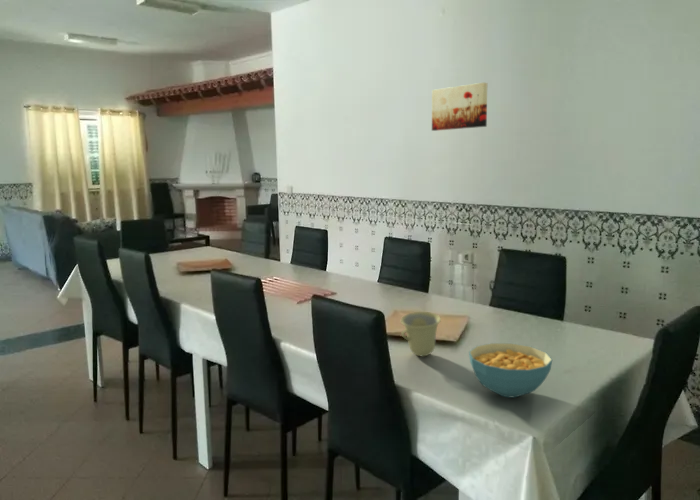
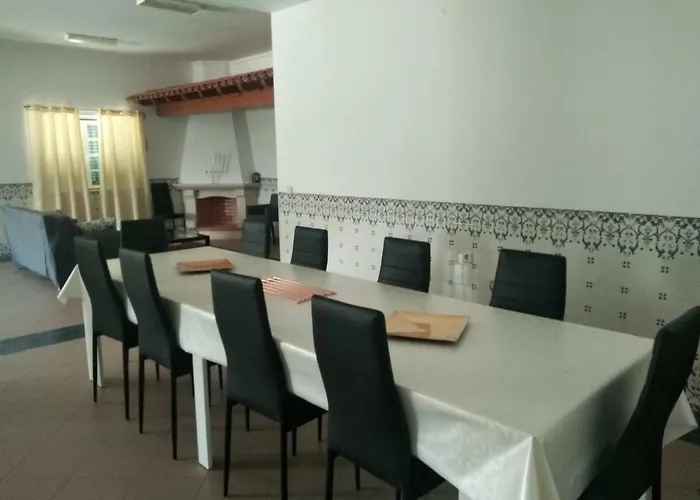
- cup (420, 335)
- cereal bowl (509, 374)
- wall art (458, 107)
